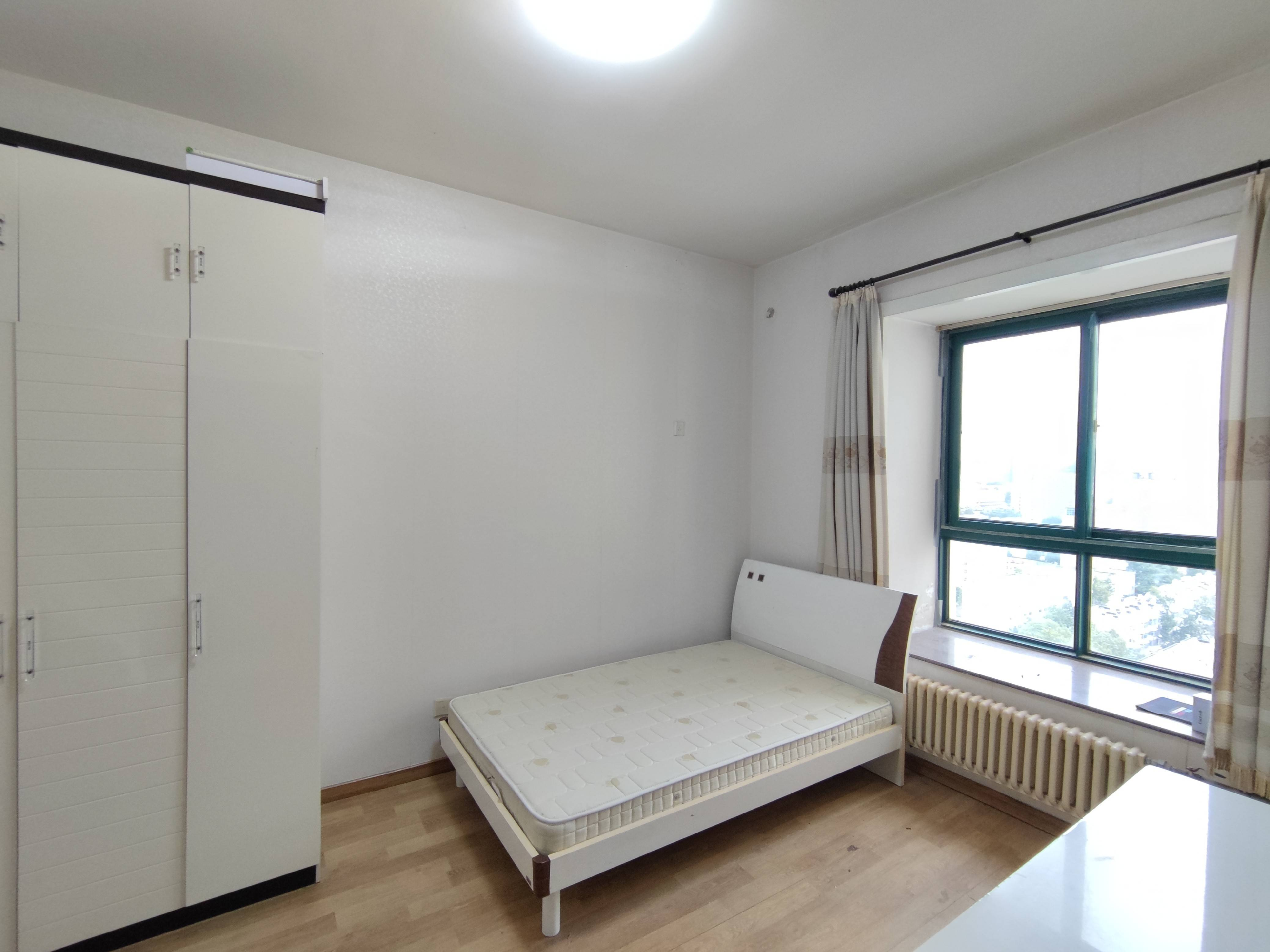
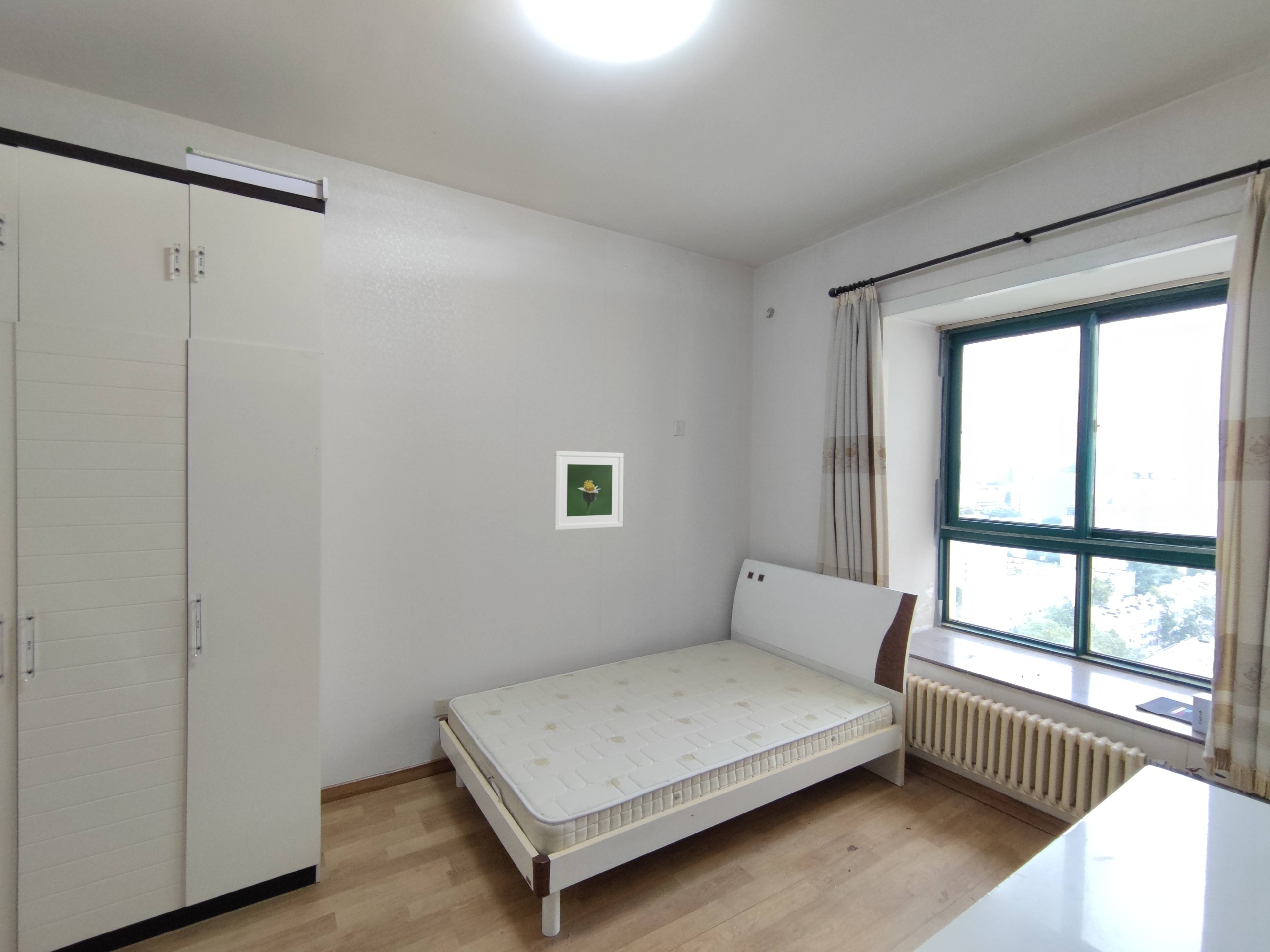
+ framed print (589, 490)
